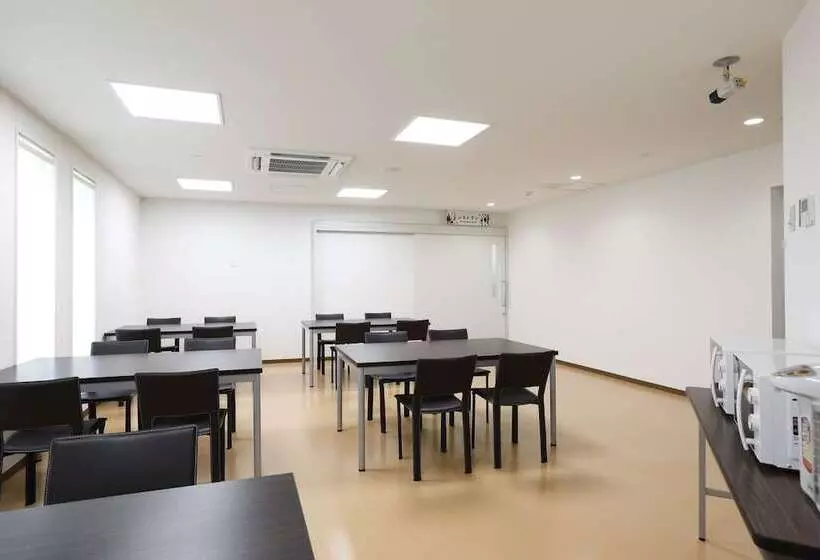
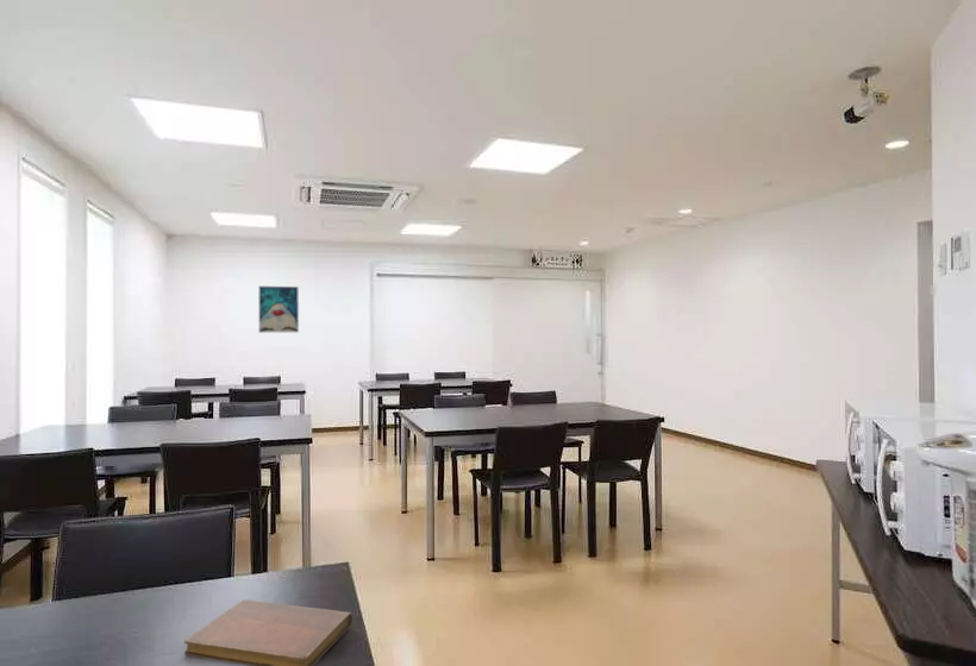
+ notebook (271, 632)
+ wall art (279, 309)
